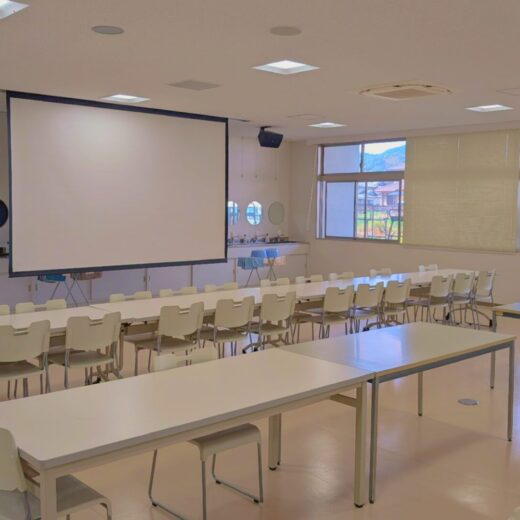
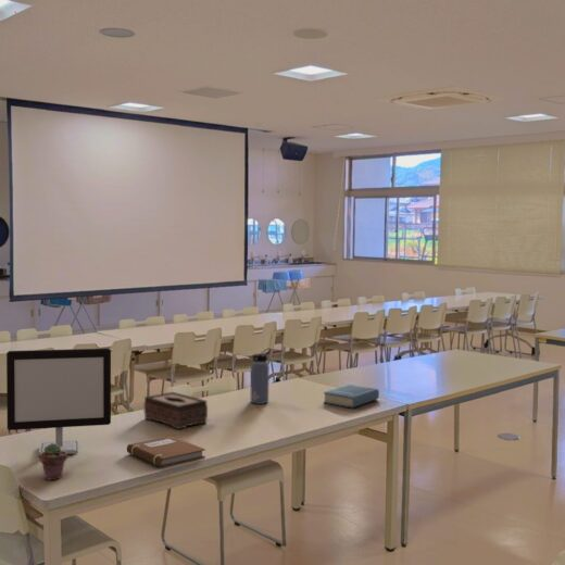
+ computer monitor (60, 399)
+ notebook (164, 450)
+ hardback book (351, 395)
+ water bottle (260, 375)
+ potted succulent (53, 460)
+ tissue box (175, 410)
